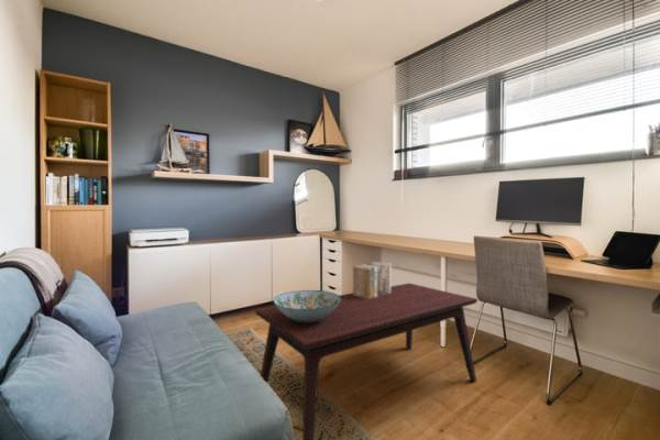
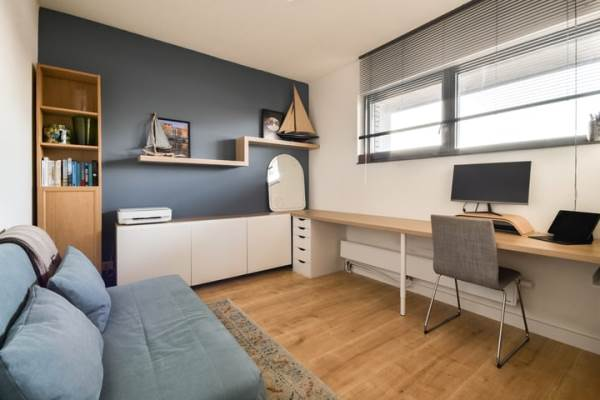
- decorative bowl (307, 308)
- coffee table (370, 342)
- books (372, 278)
